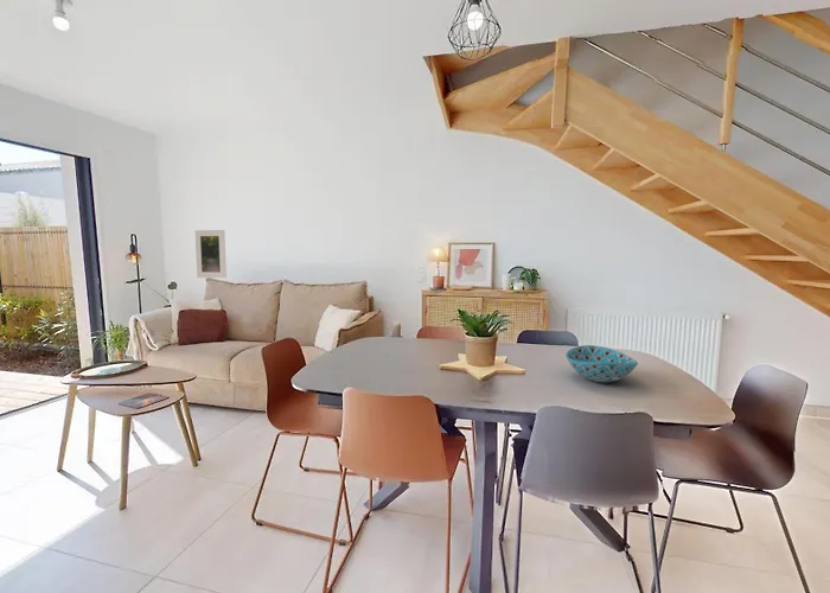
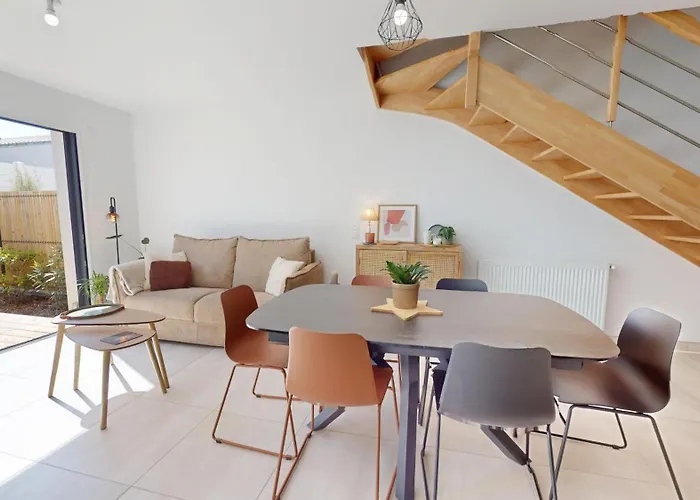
- bowl (600, 365)
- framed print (210, 254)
